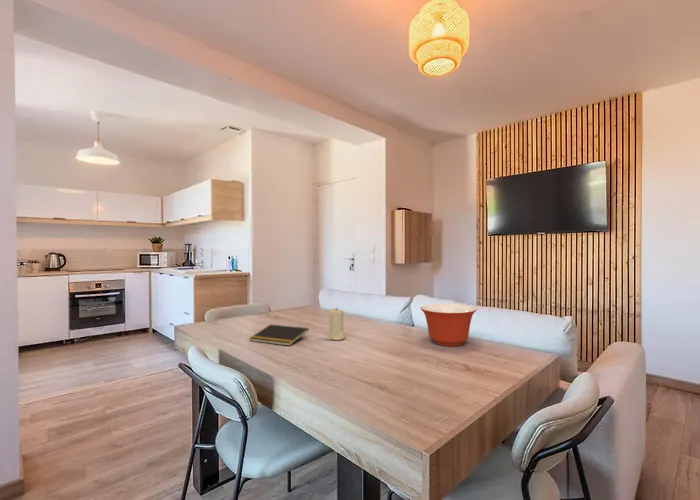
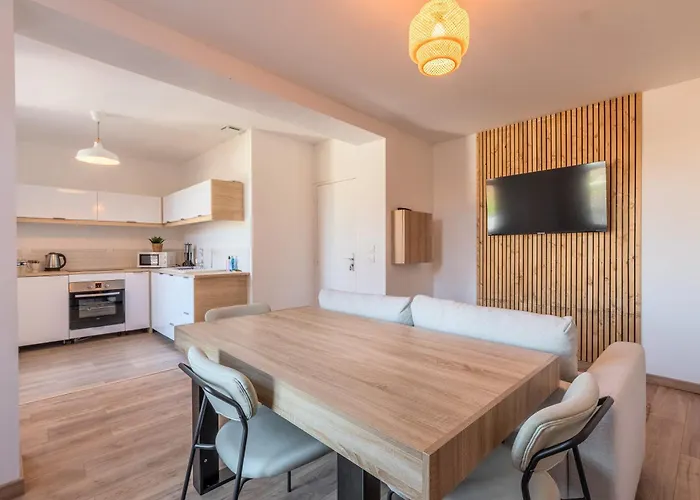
- mixing bowl (448, 325)
- notepad (279, 334)
- candle (336, 322)
